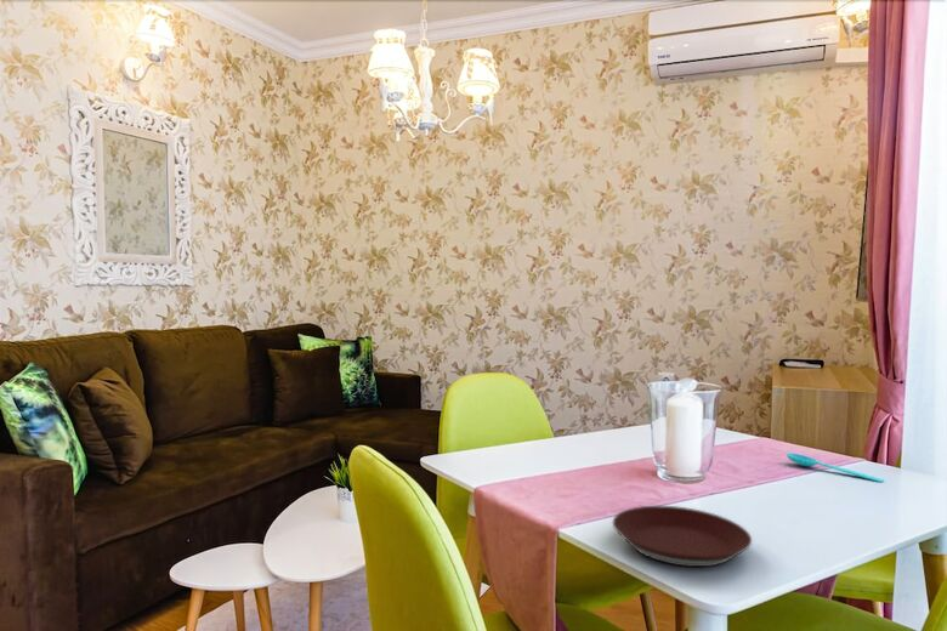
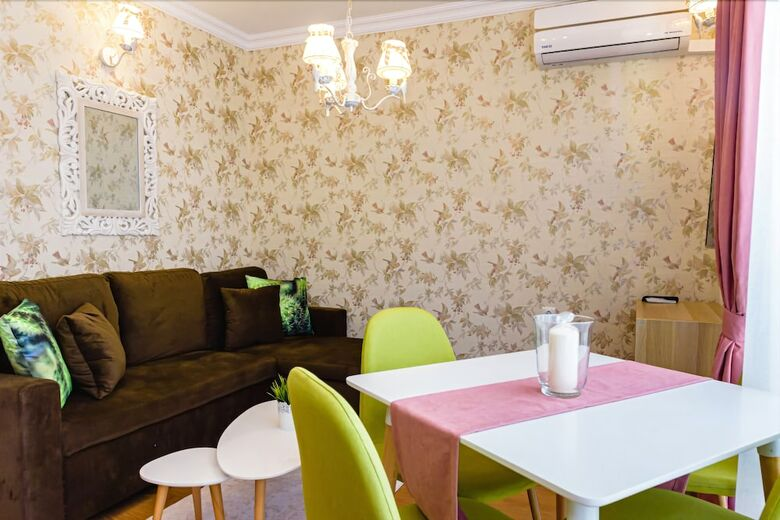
- spoon (832, 466)
- plate (679, 538)
